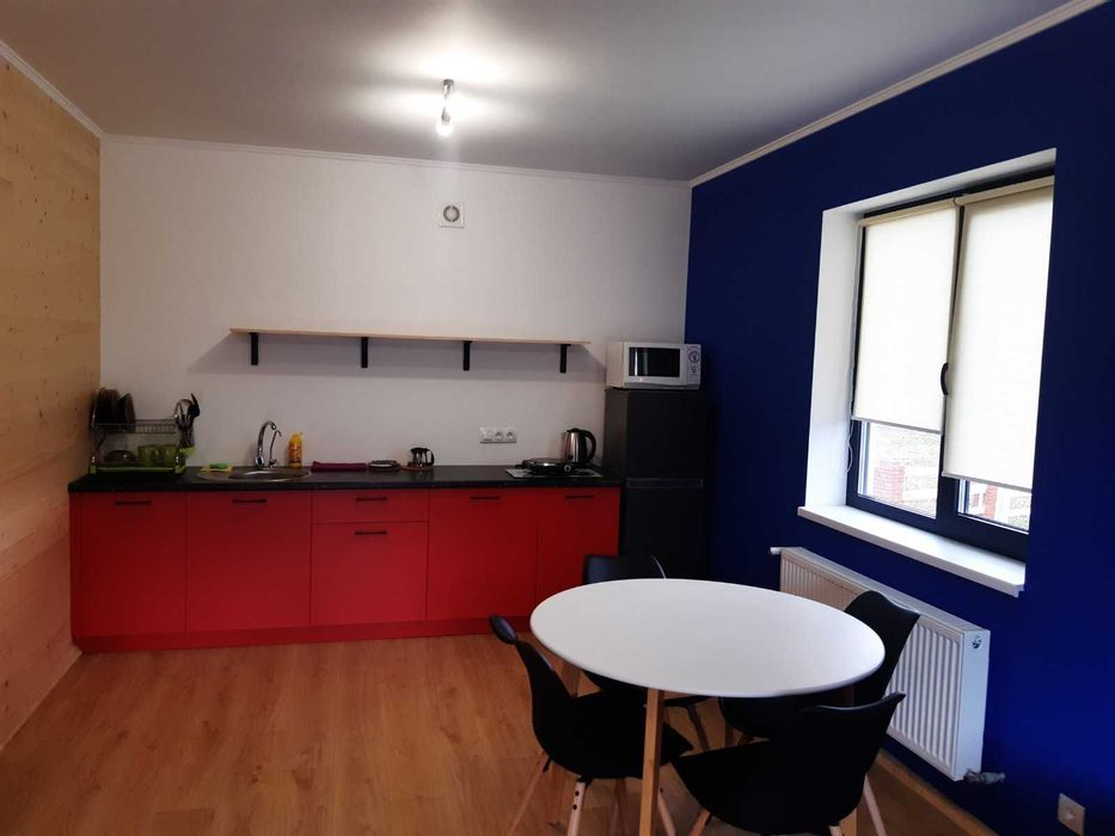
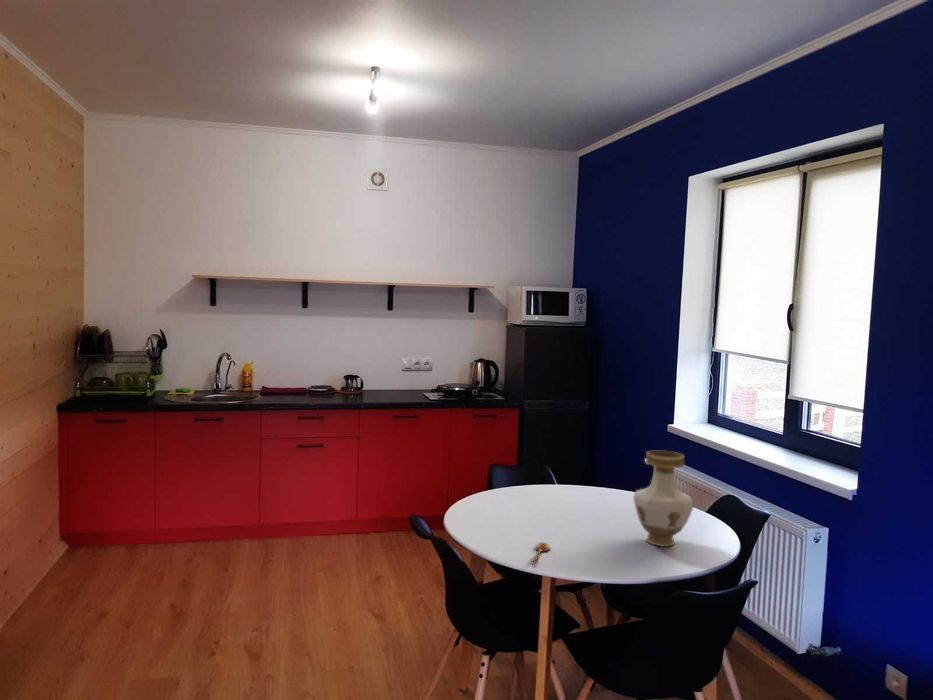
+ spoon (539, 552)
+ vase (662, 498)
